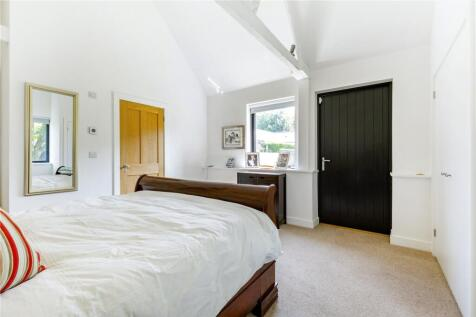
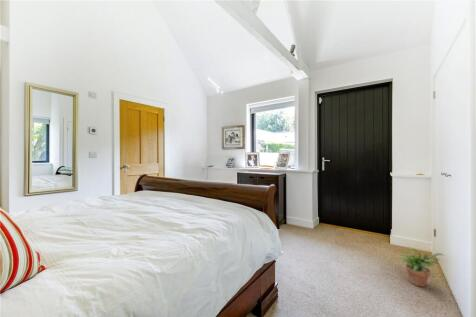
+ potted plant (420, 265)
